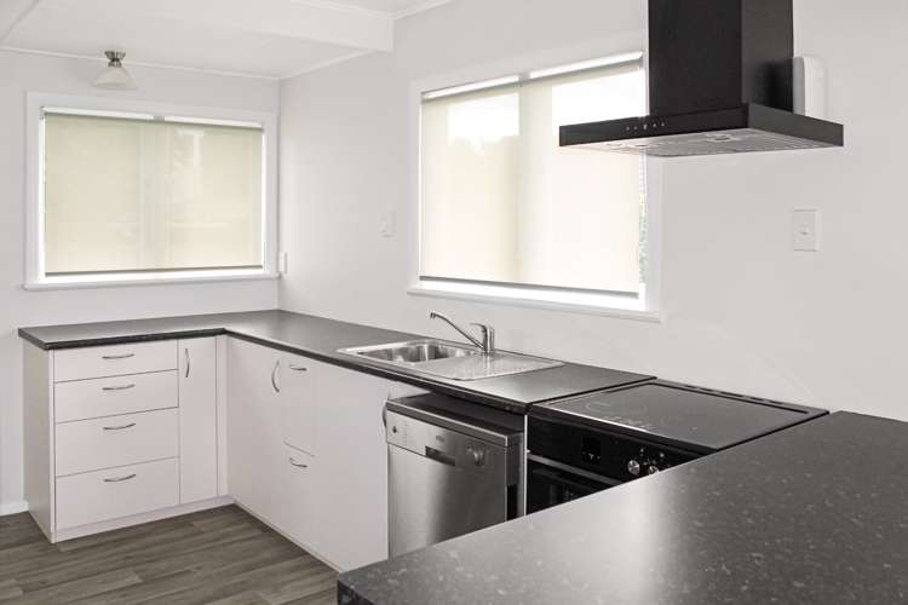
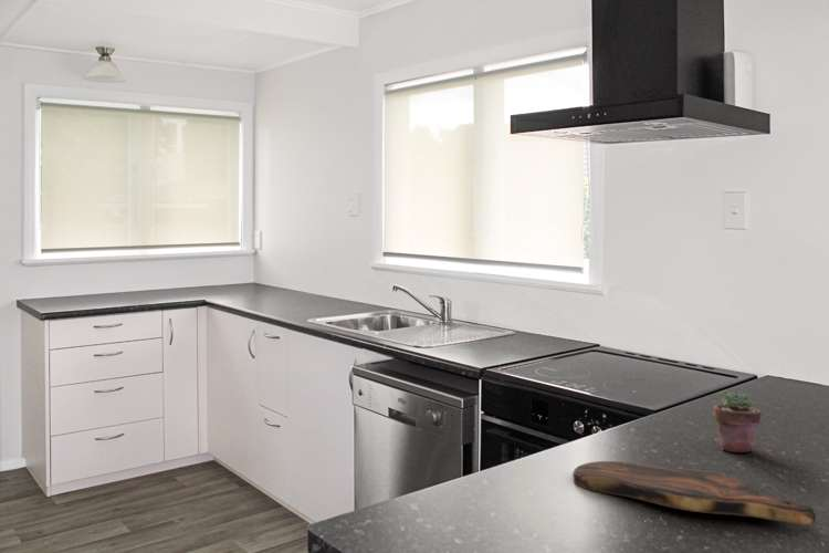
+ potted succulent (736, 419)
+ cutting board (688, 489)
